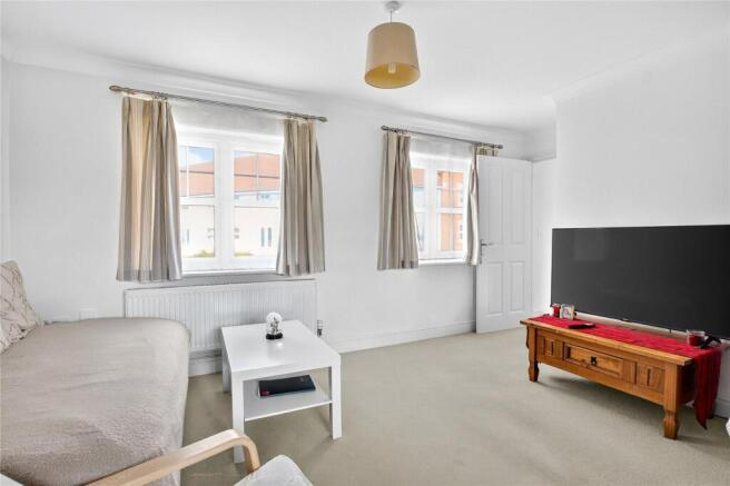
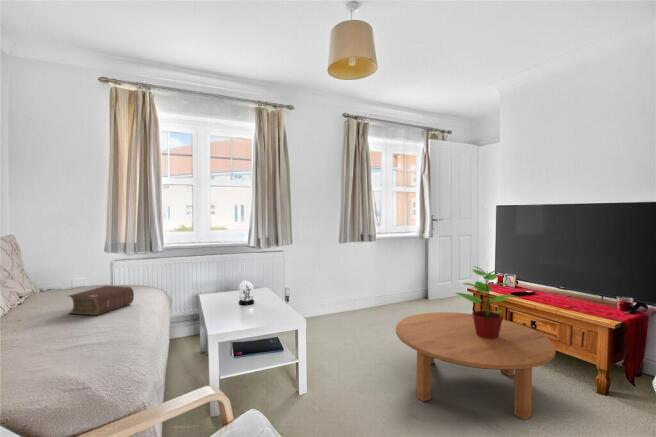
+ coffee table (468, 359)
+ bible (102, 299)
+ potted plant (487, 299)
